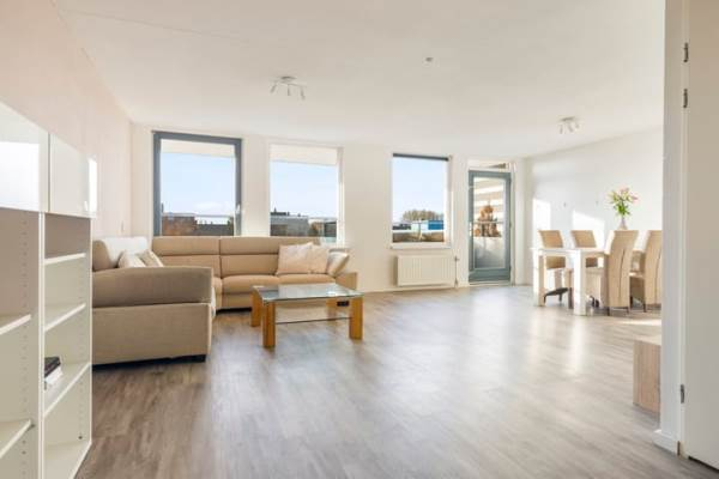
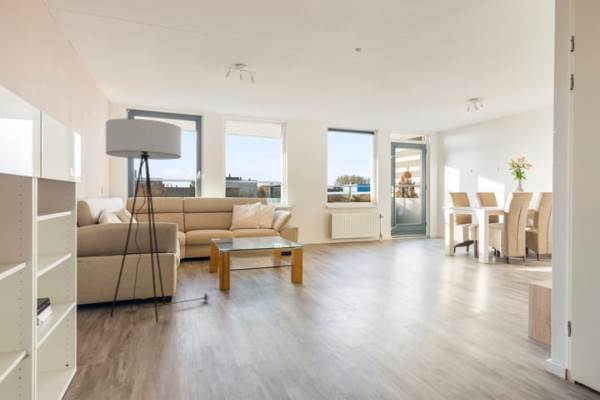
+ floor lamp (154, 222)
